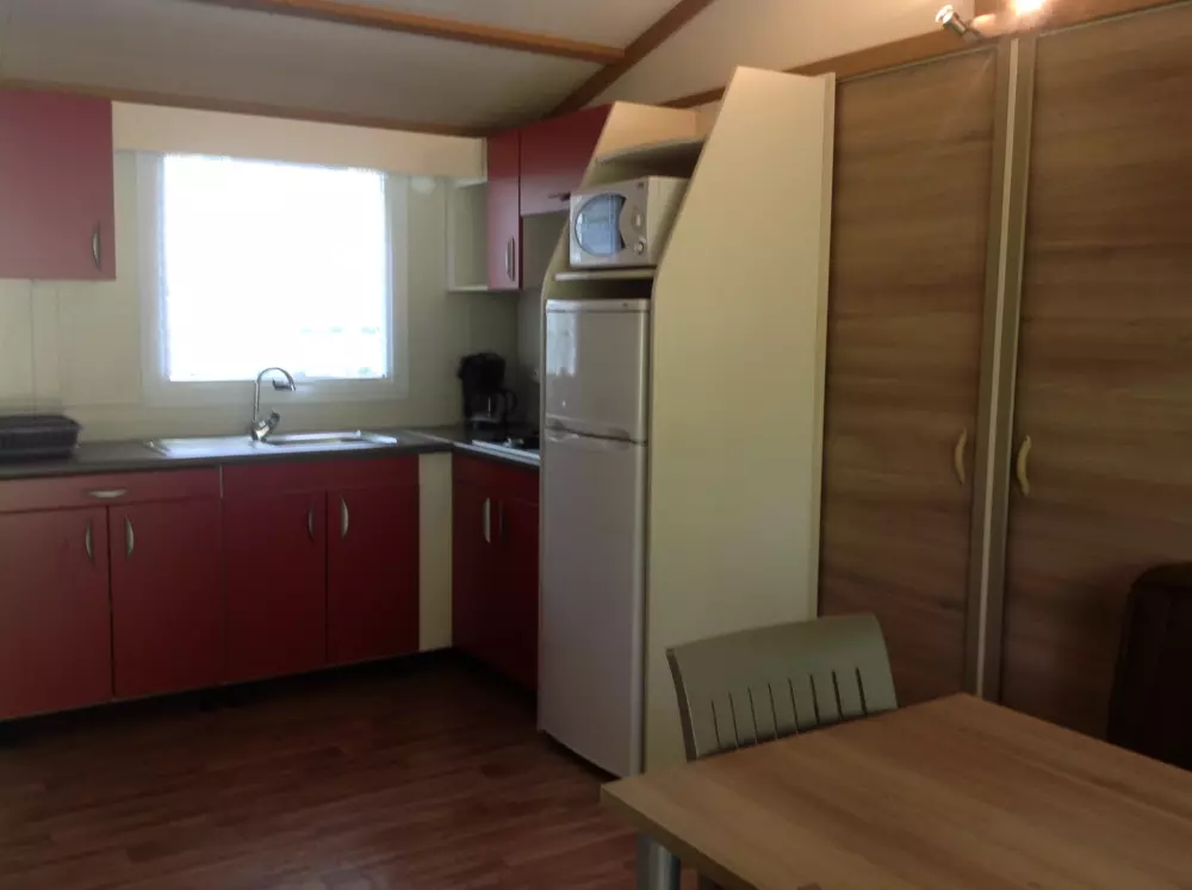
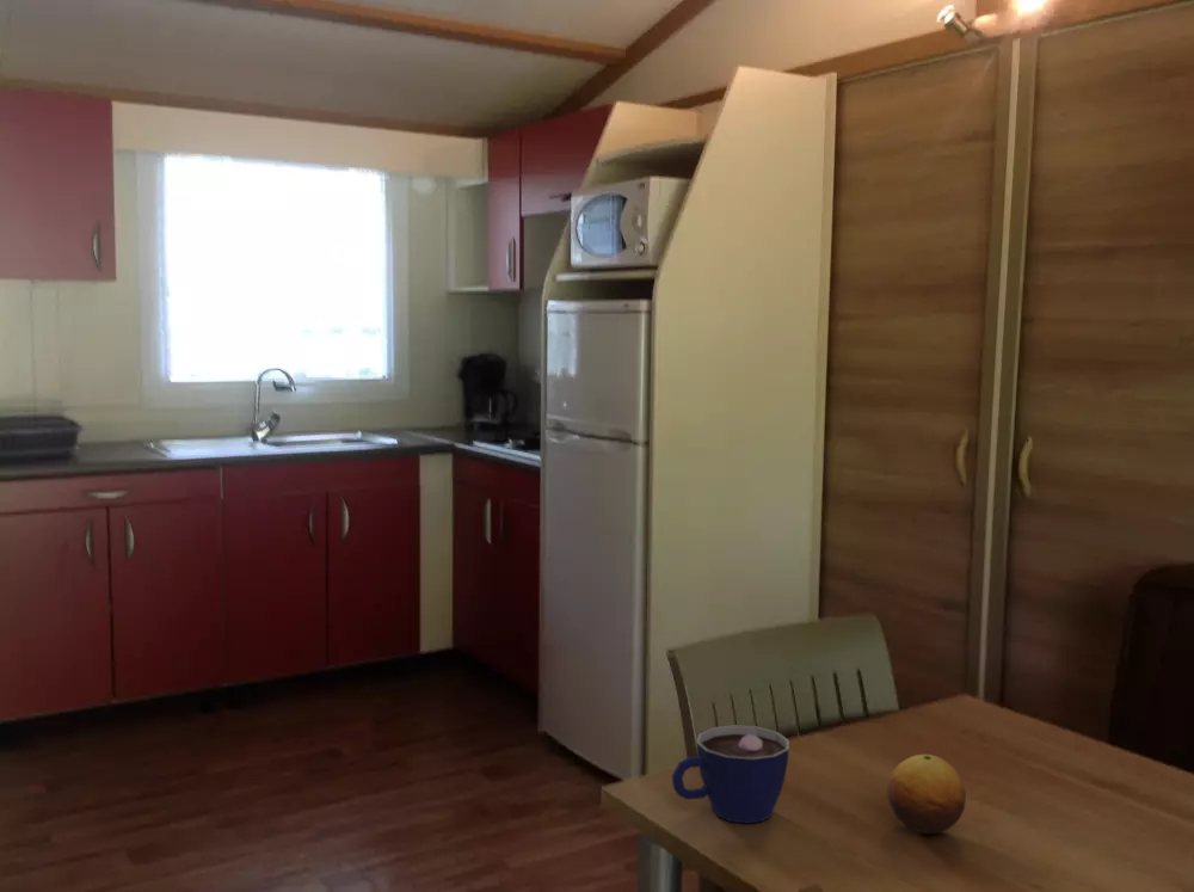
+ cup (728, 776)
+ fruit (925, 793)
